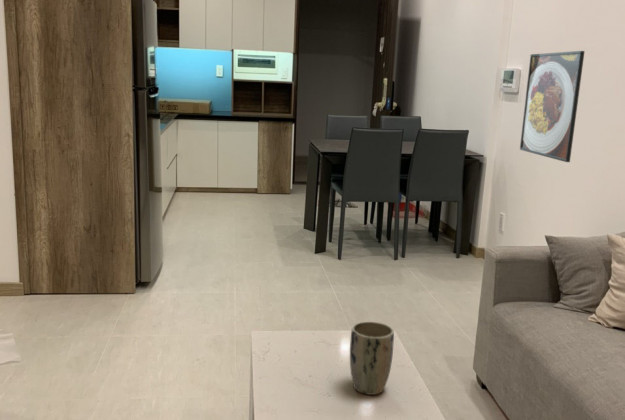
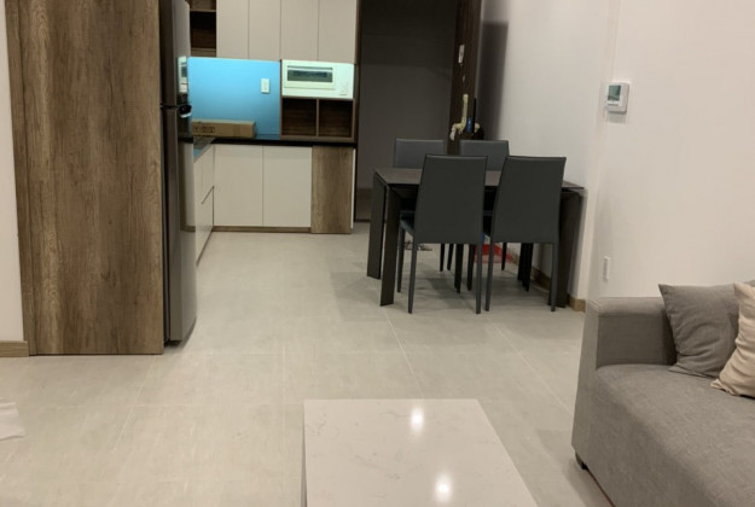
- plant pot (370, 358)
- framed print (549, 105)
